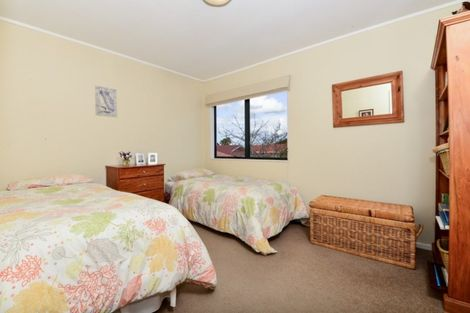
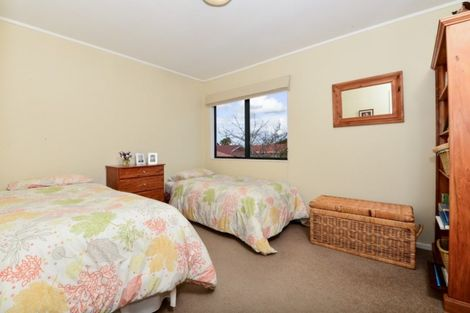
- wall art (106, 101)
